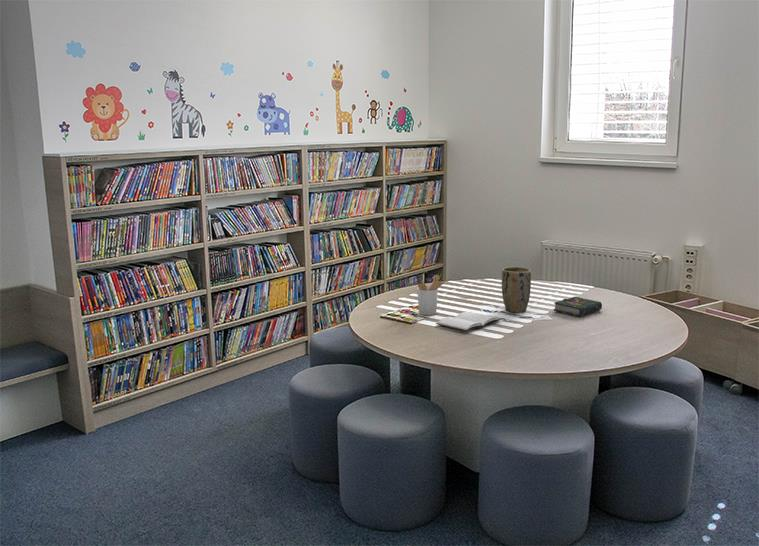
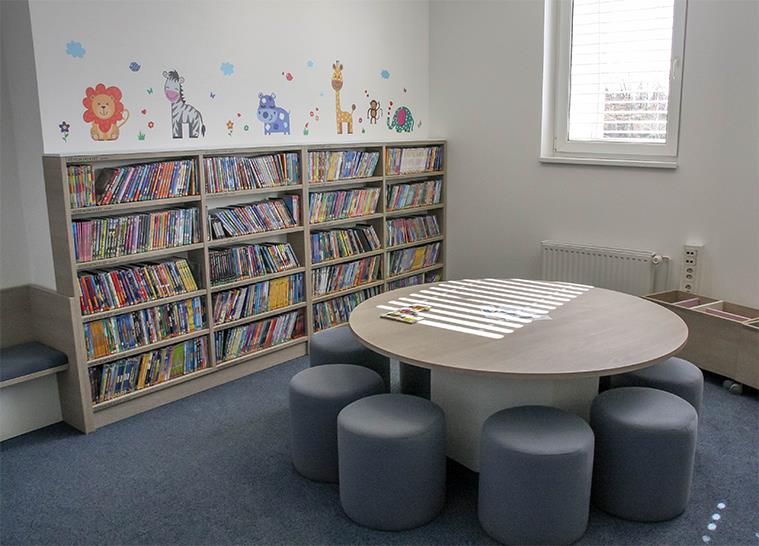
- plant pot (515, 289)
- book (468, 320)
- book (577, 306)
- utensil holder (431, 295)
